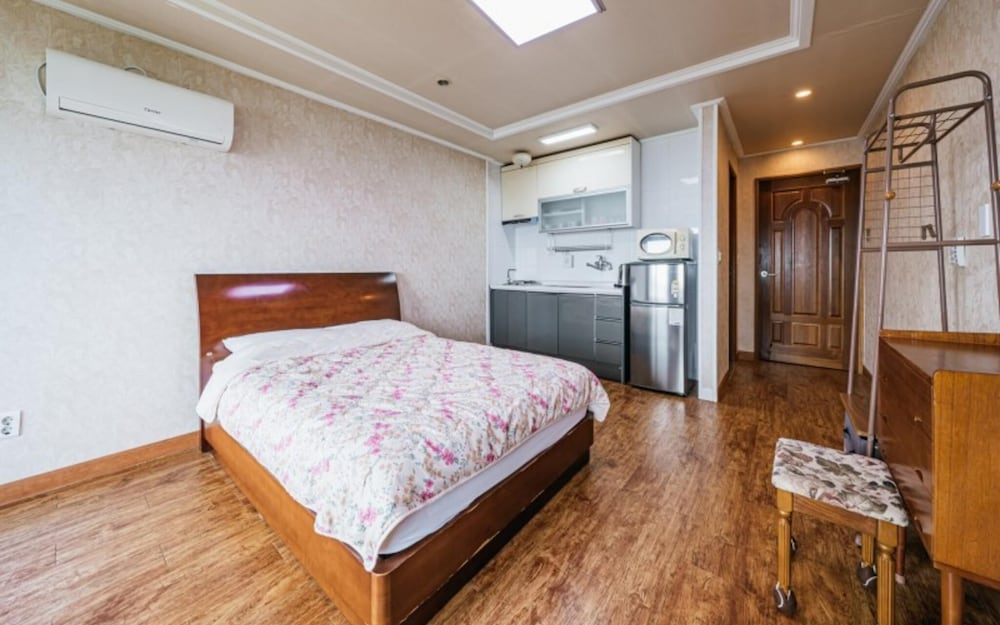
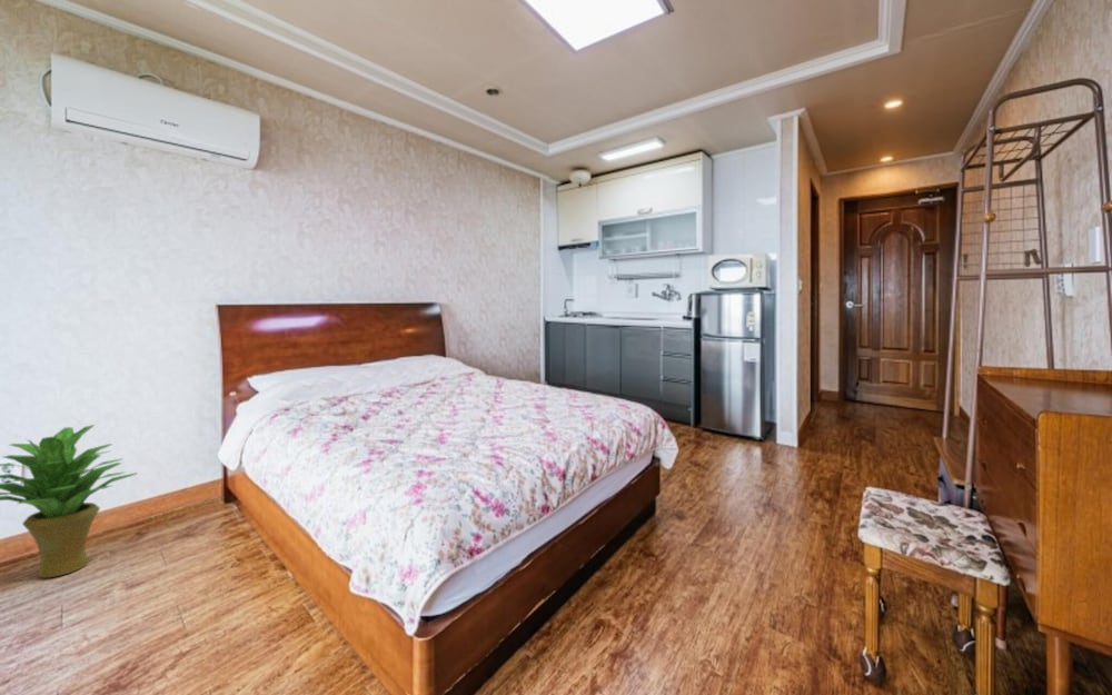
+ potted plant (62, 497)
